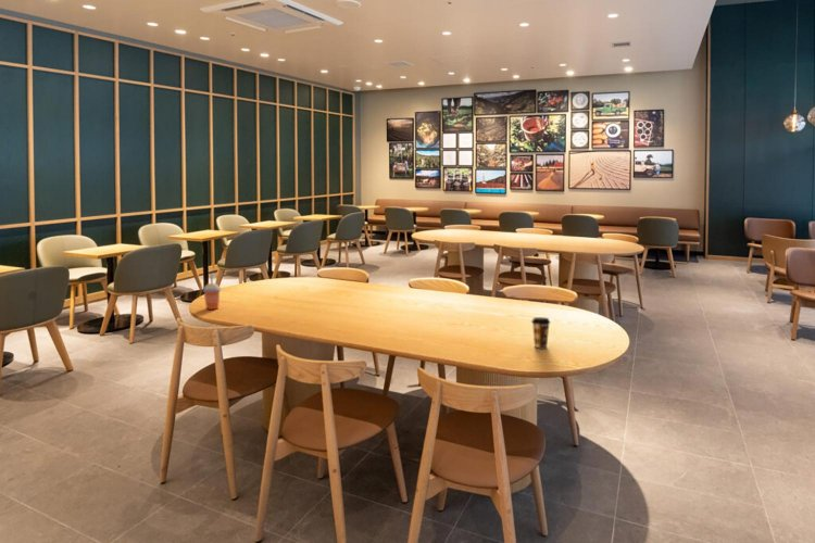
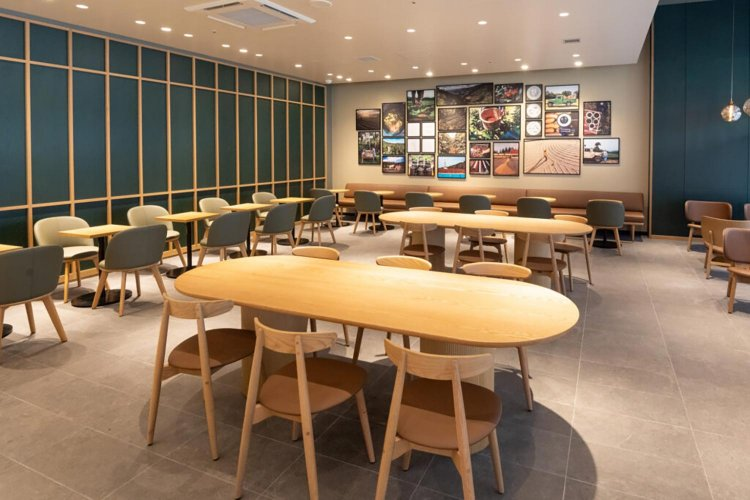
- coffee cup (540, 332)
- cup with straw (212, 291)
